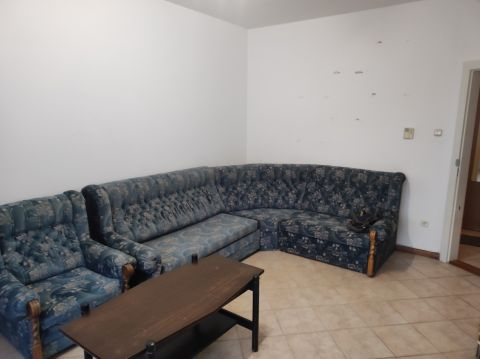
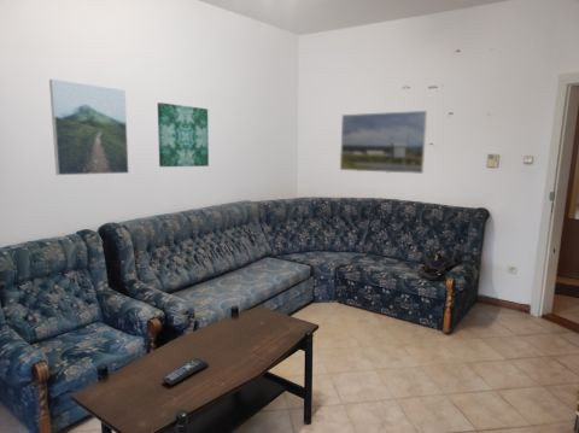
+ remote control (186, 370)
+ wall art (185, 136)
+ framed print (92, 130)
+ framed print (380, 142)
